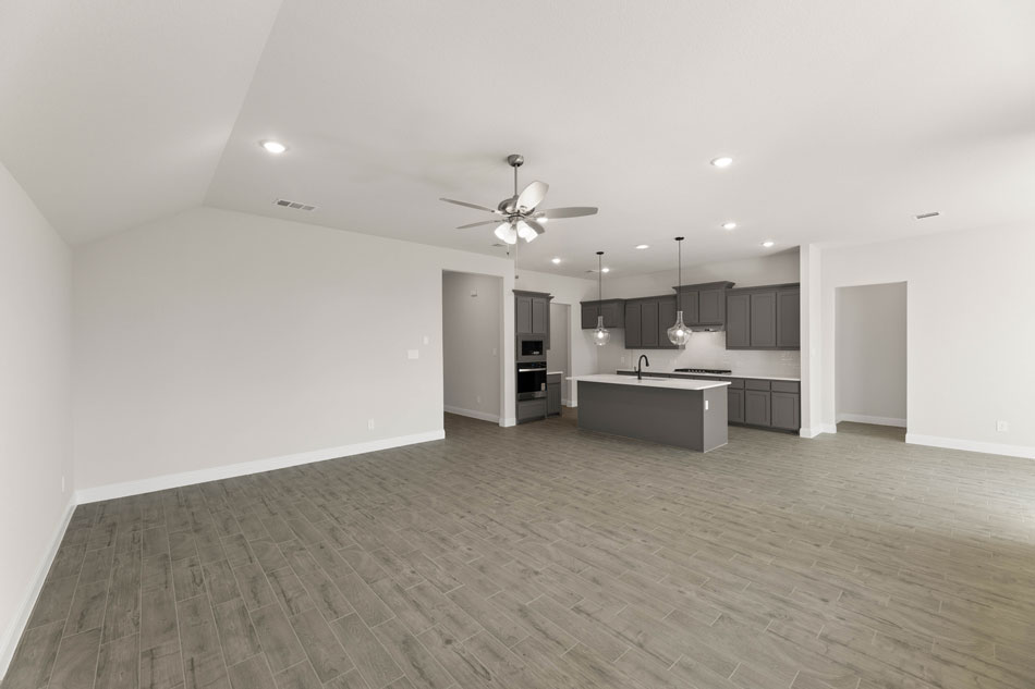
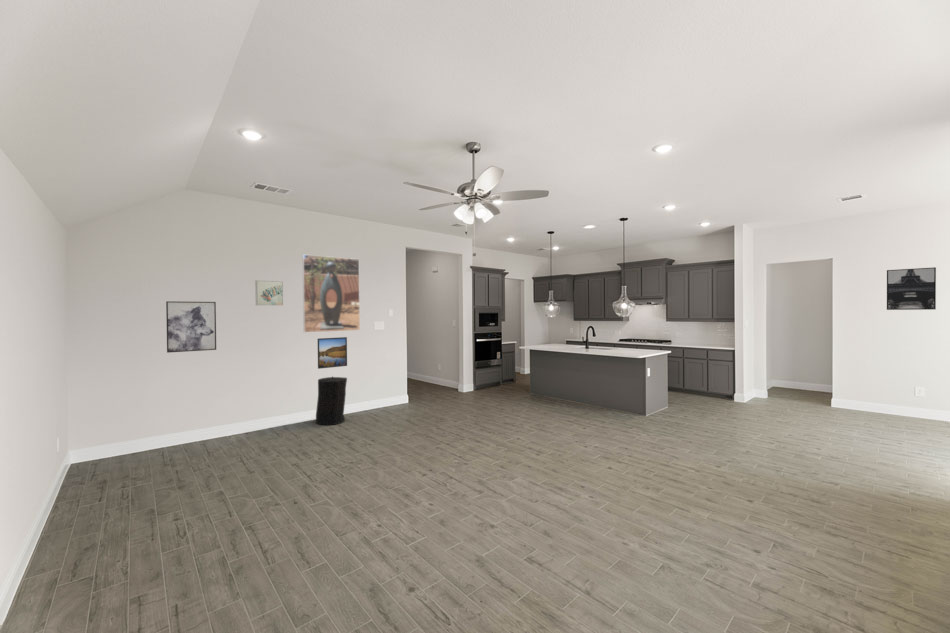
+ wall art (192, 326)
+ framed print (332, 352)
+ wall art (269, 293)
+ trash can (331, 398)
+ wall art (910, 289)
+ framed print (332, 294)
